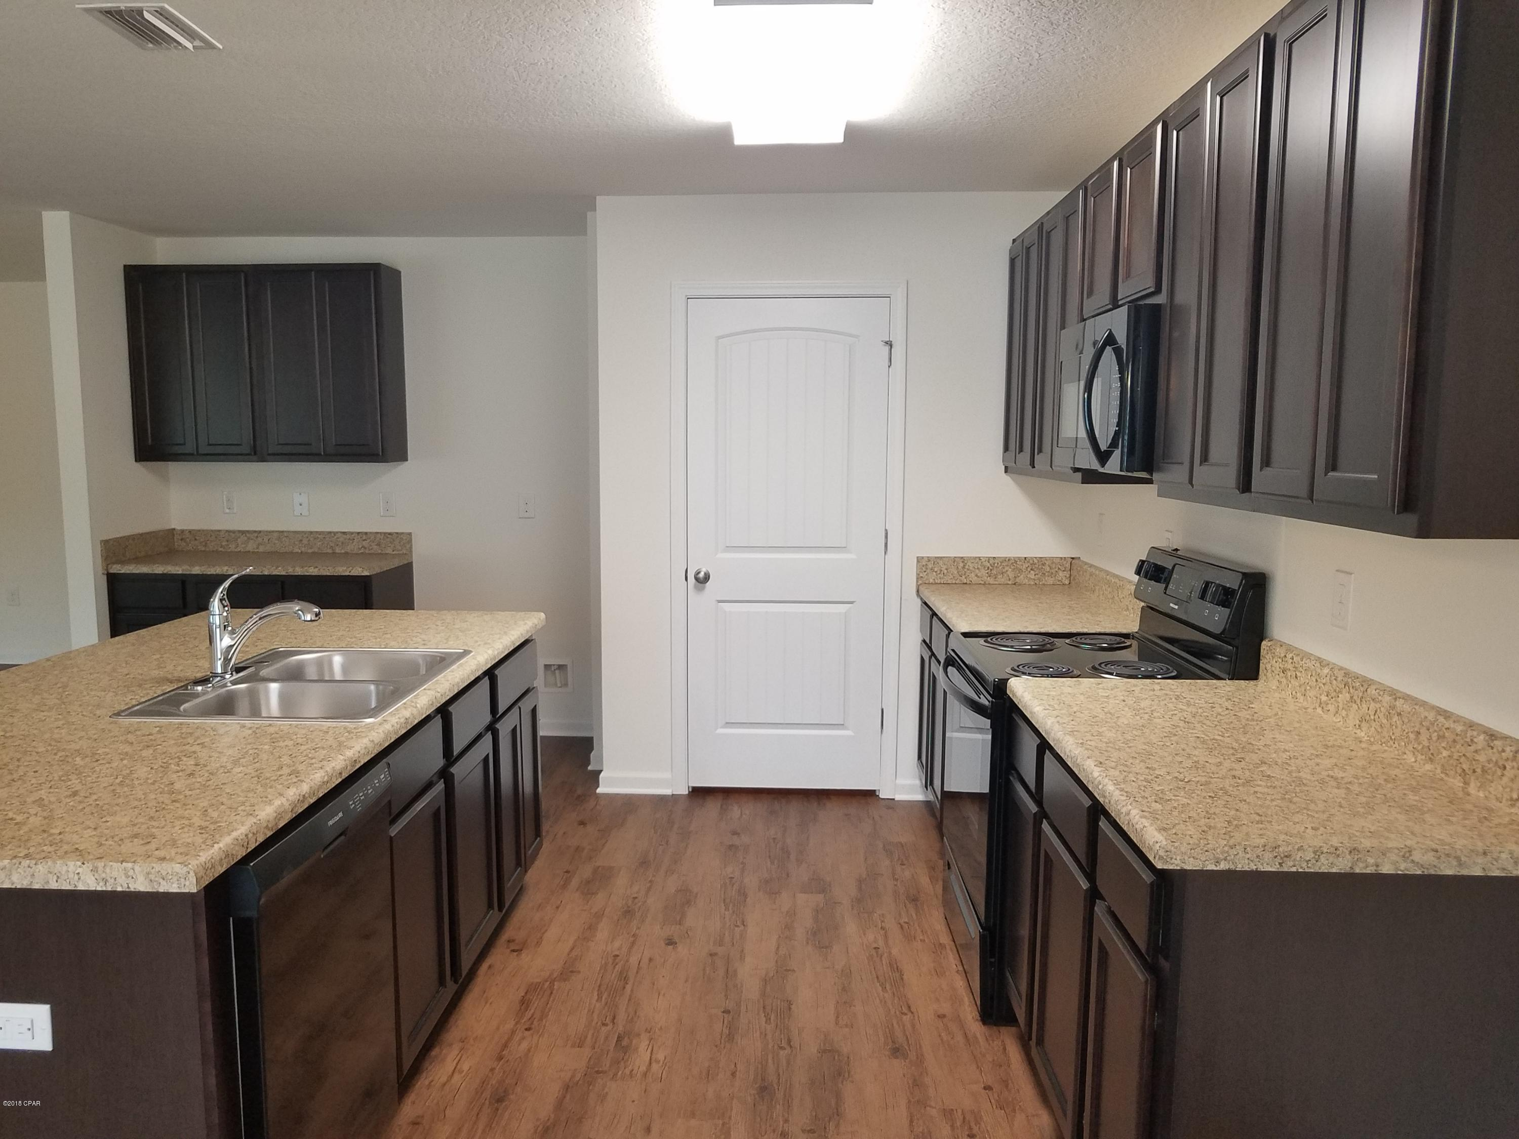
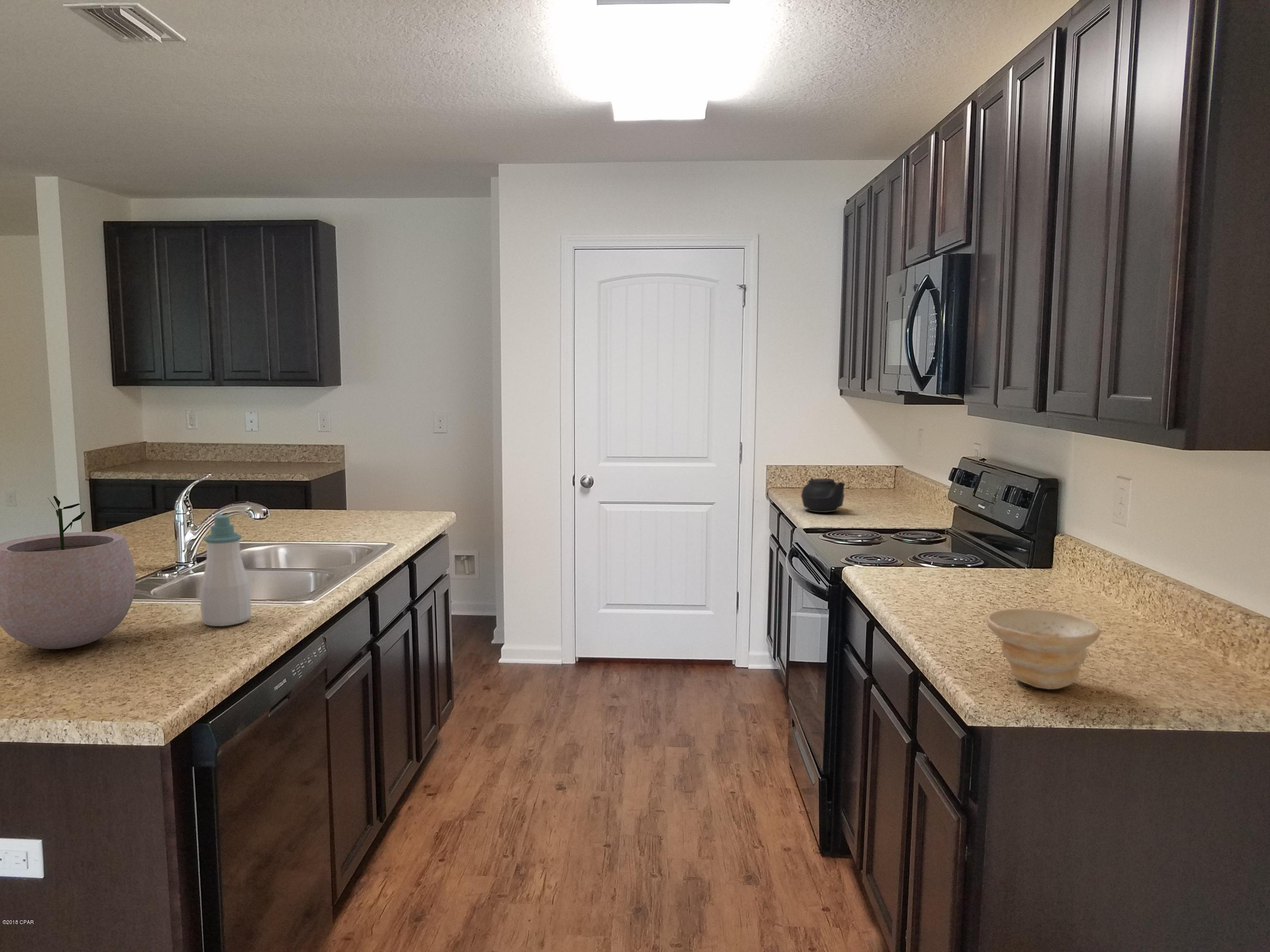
+ plant pot (64, 570)
+ soap bottle (224, 569)
+ bowl (1040, 651)
+ teapot (826, 496)
